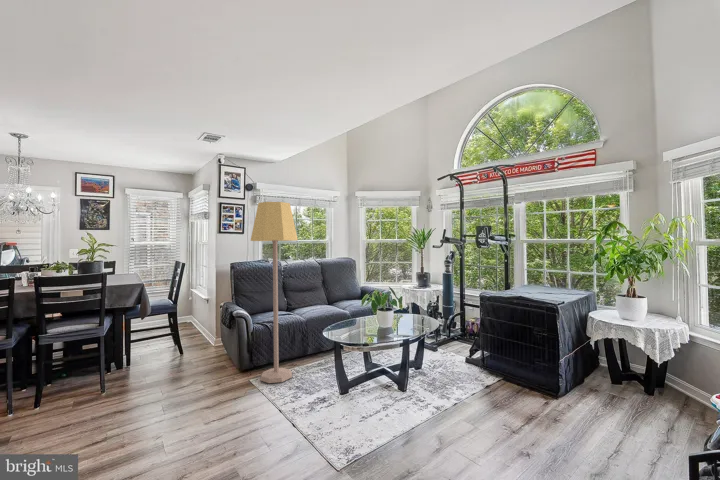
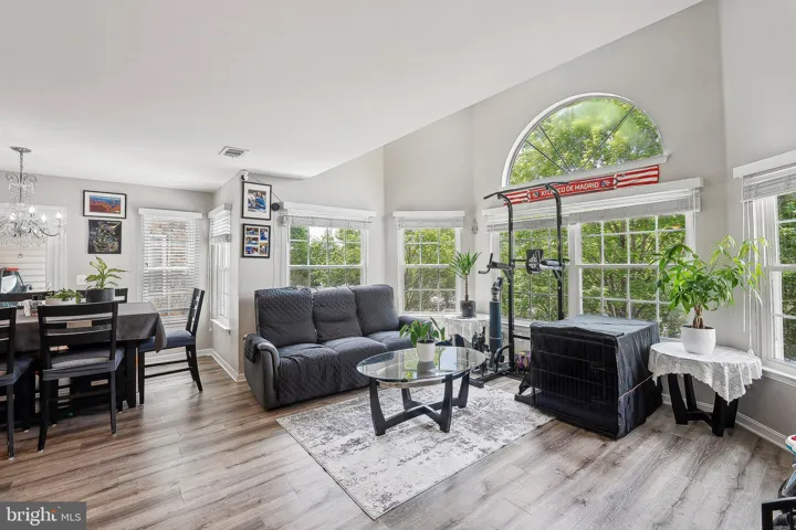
- lamp (275, 289)
